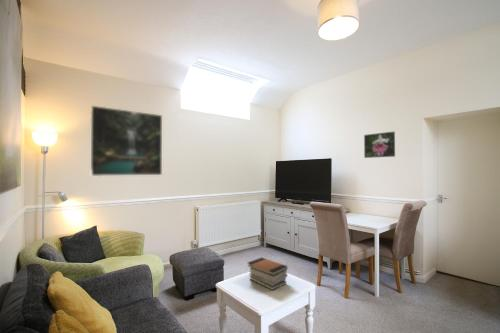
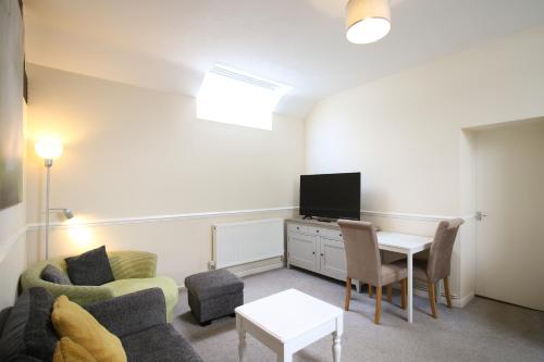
- book stack (267, 273)
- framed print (129, 143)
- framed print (378, 145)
